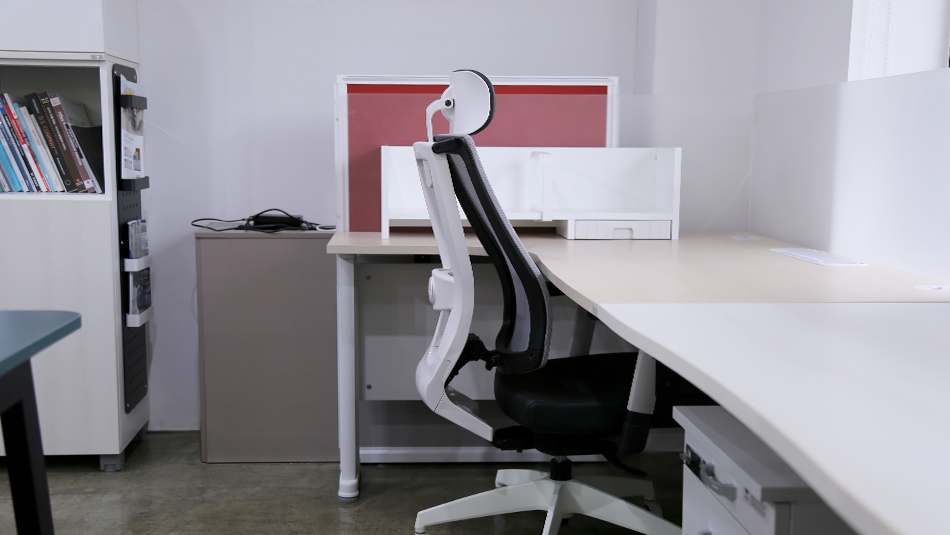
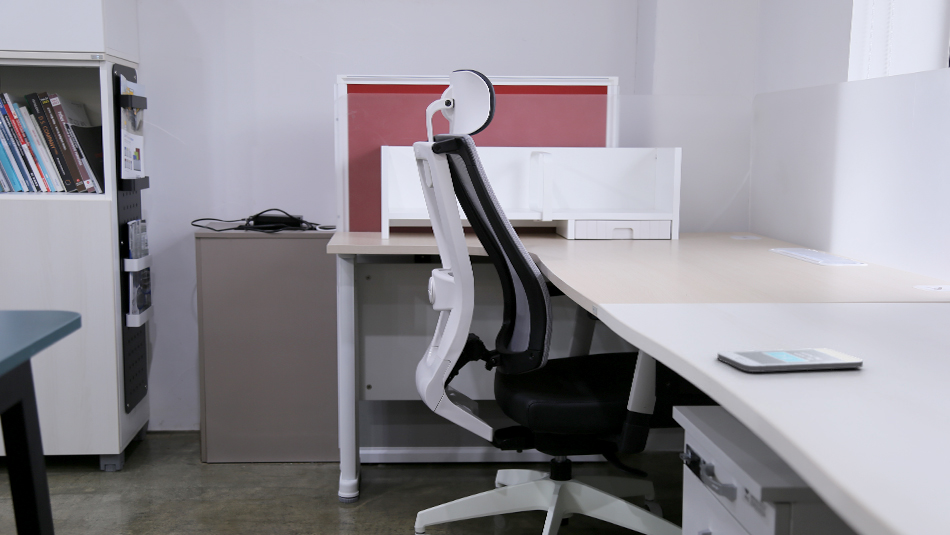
+ smartphone (788, 359)
